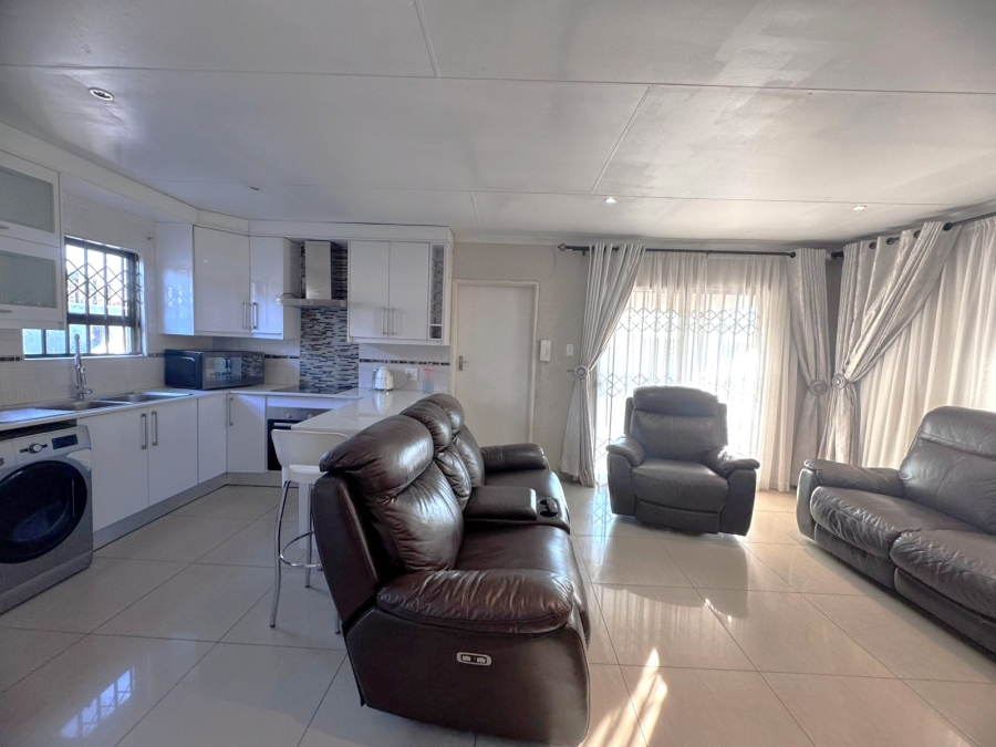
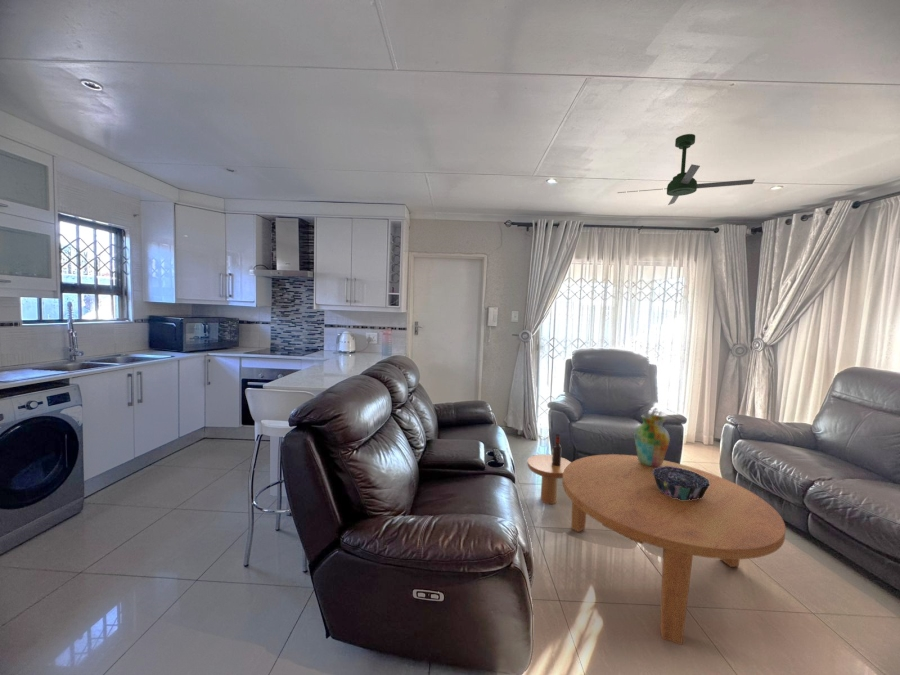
+ vase (651, 440)
+ side table (550, 467)
+ ceiling fan (683, 165)
+ decorative bowl (679, 483)
+ coffee table (657, 529)
